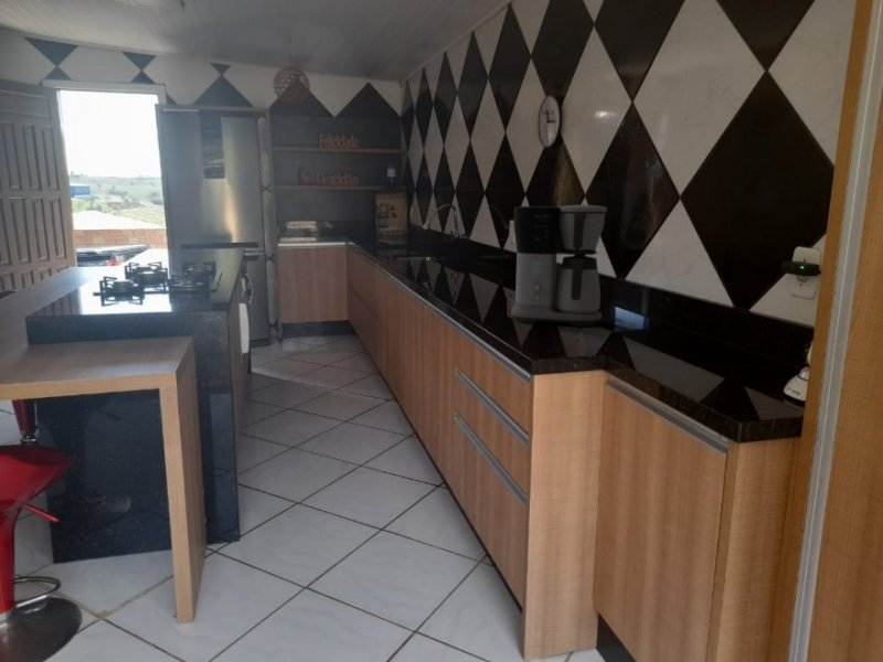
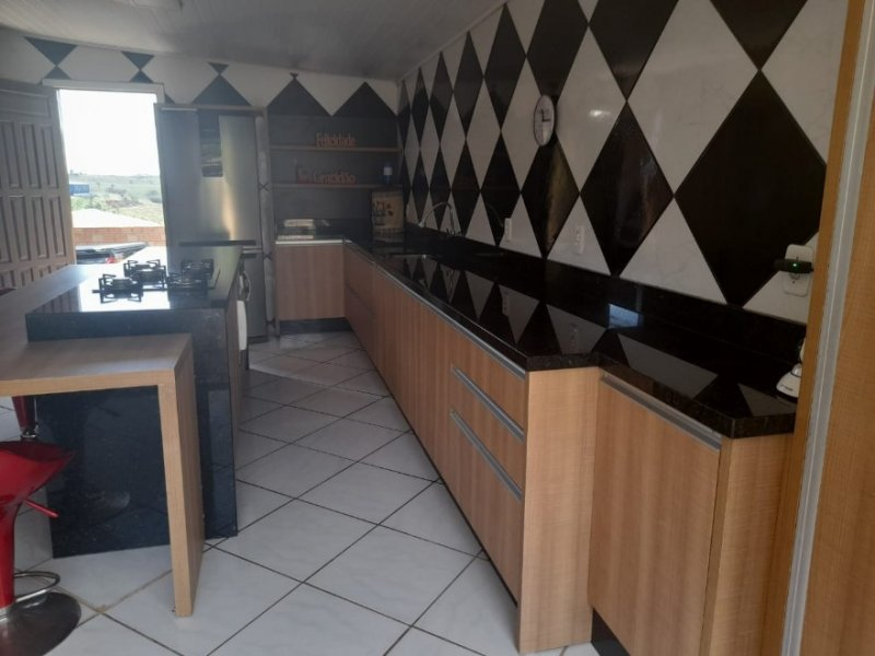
- coffee maker (555, 264)
- pendant light (290, 71)
